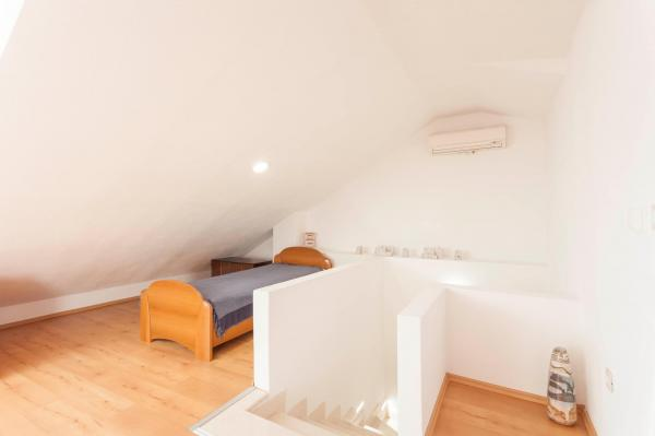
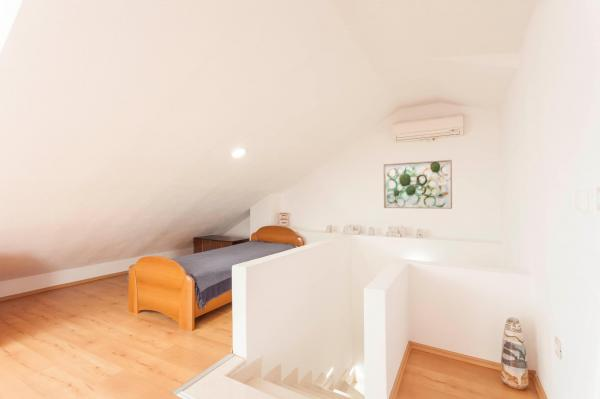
+ wall art (415, 185)
